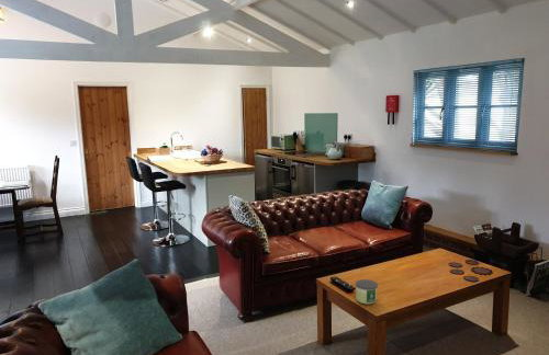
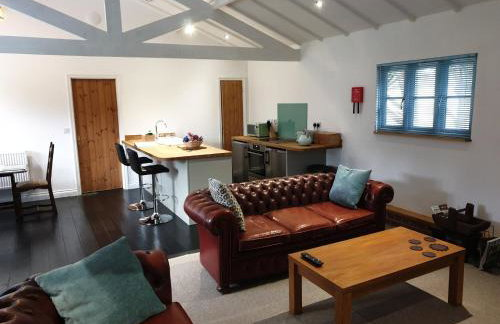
- candle (366, 291)
